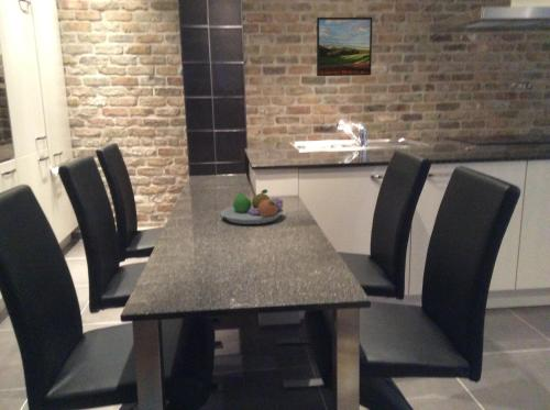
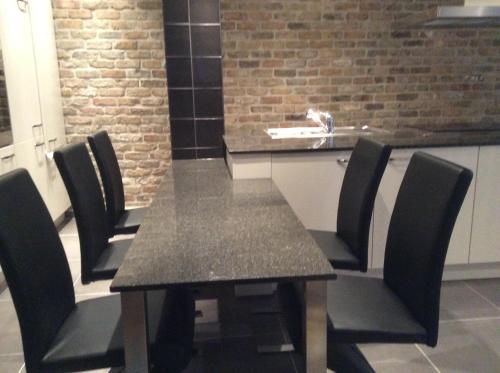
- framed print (344, 46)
- fruit bowl (252, 204)
